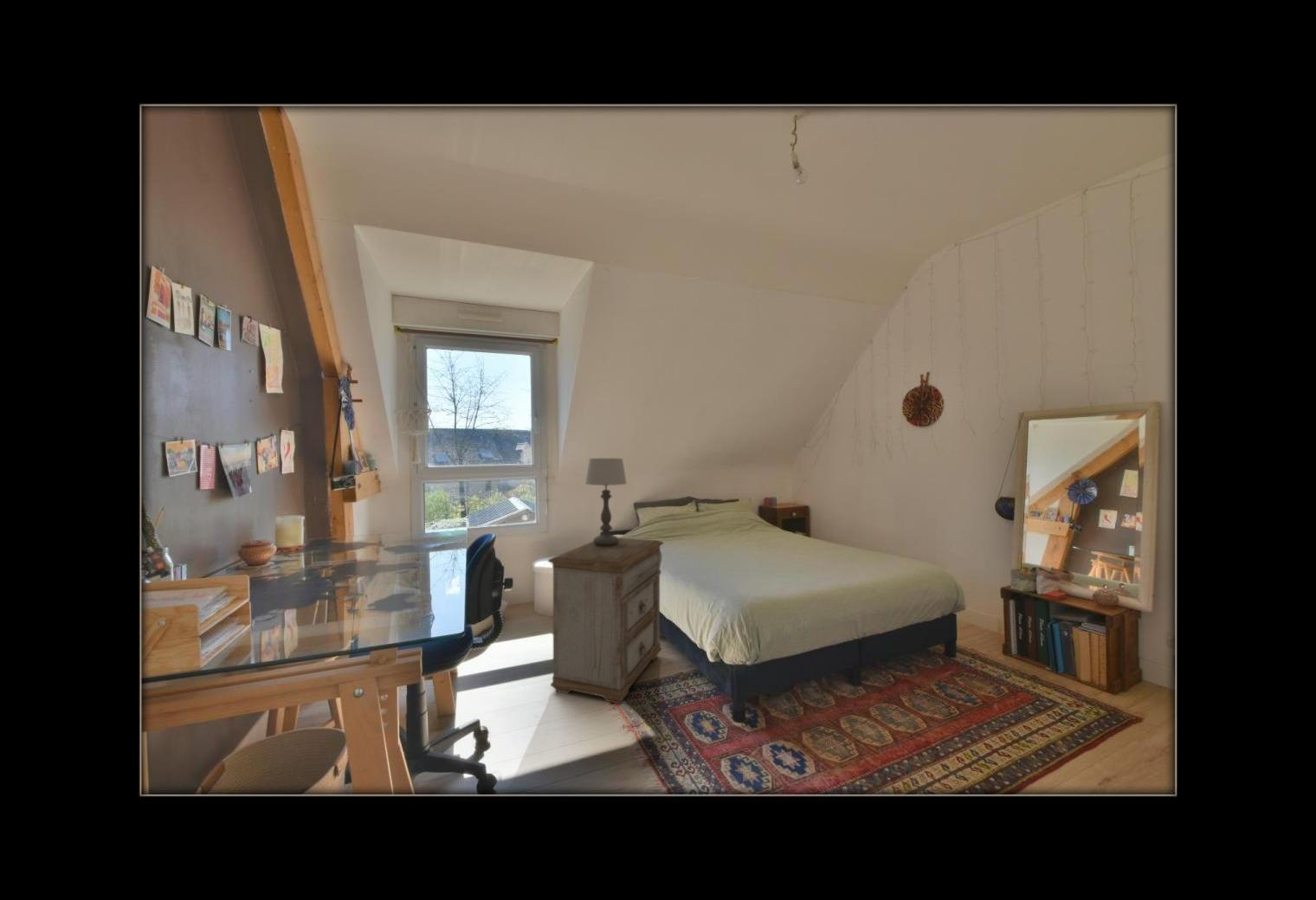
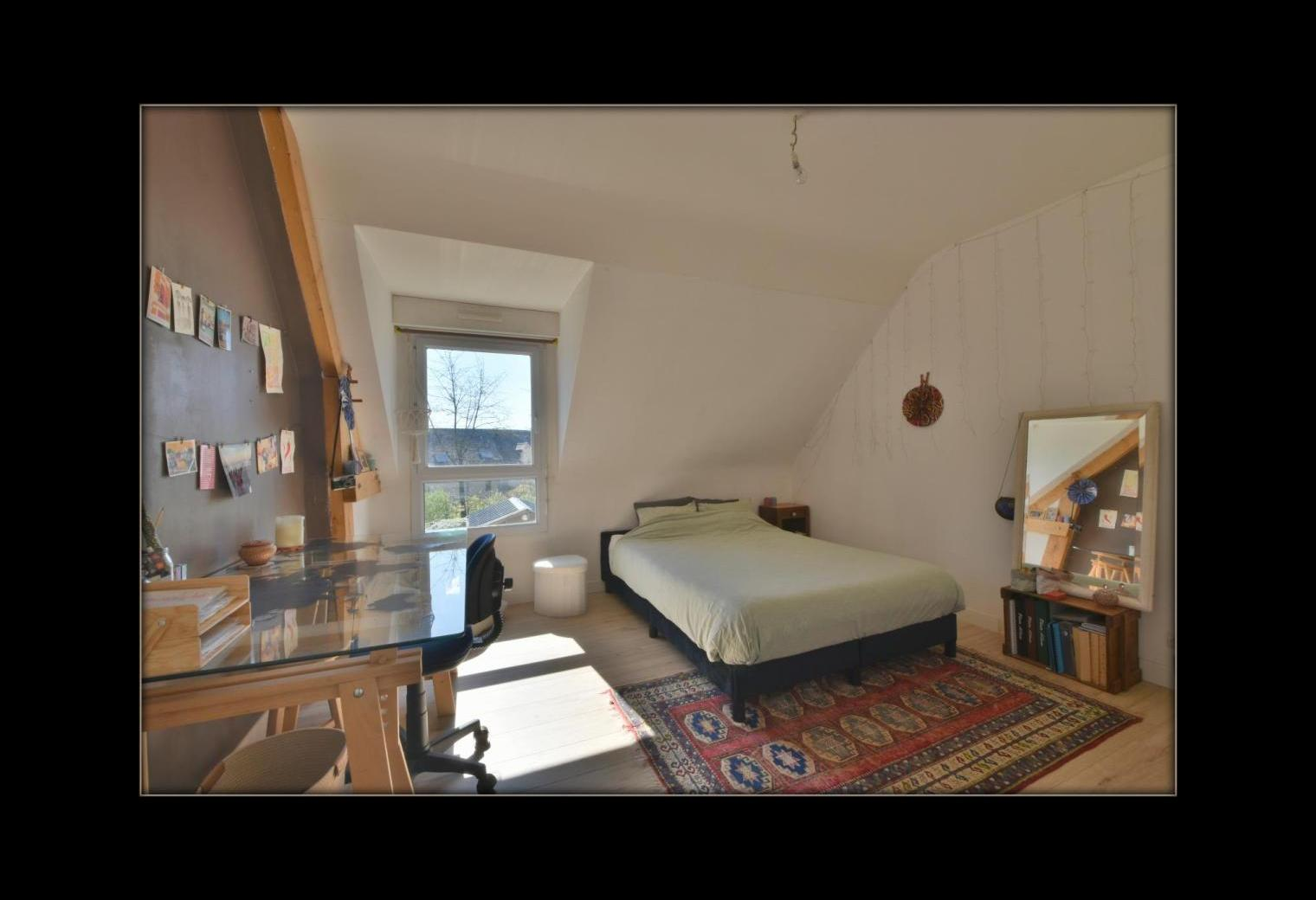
- table lamp (606, 500)
- nightstand (610, 610)
